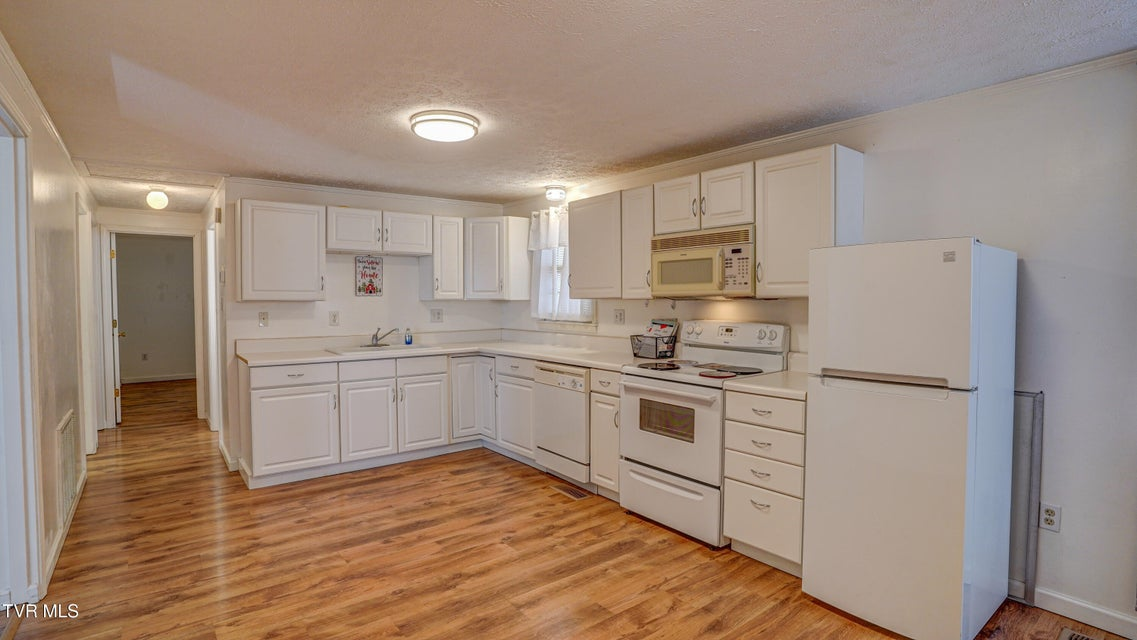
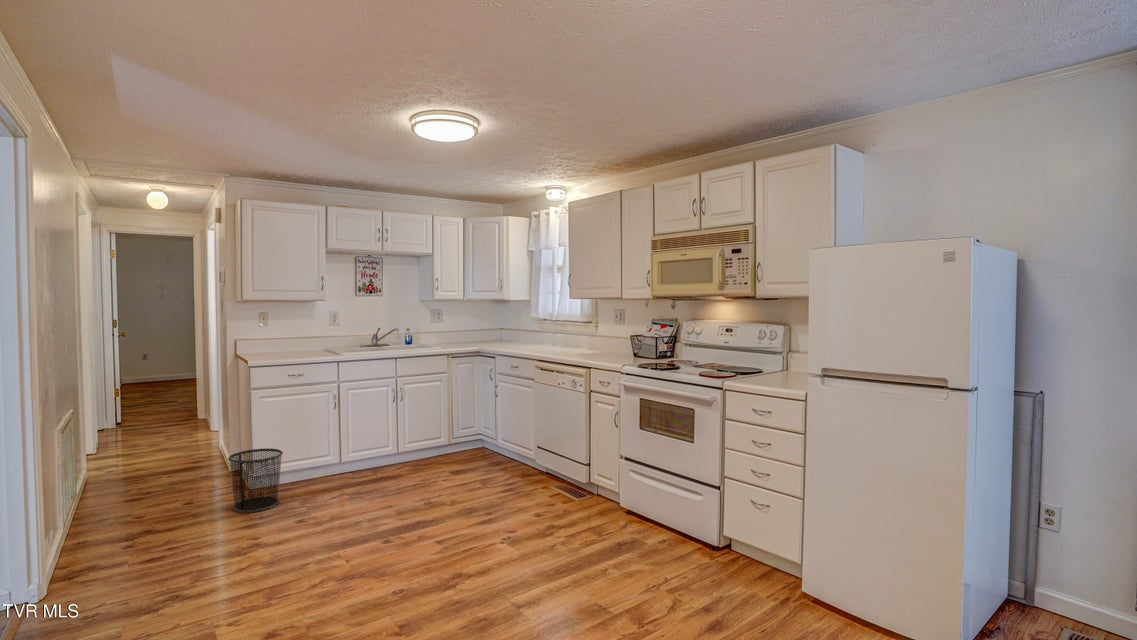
+ waste bin (256, 479)
